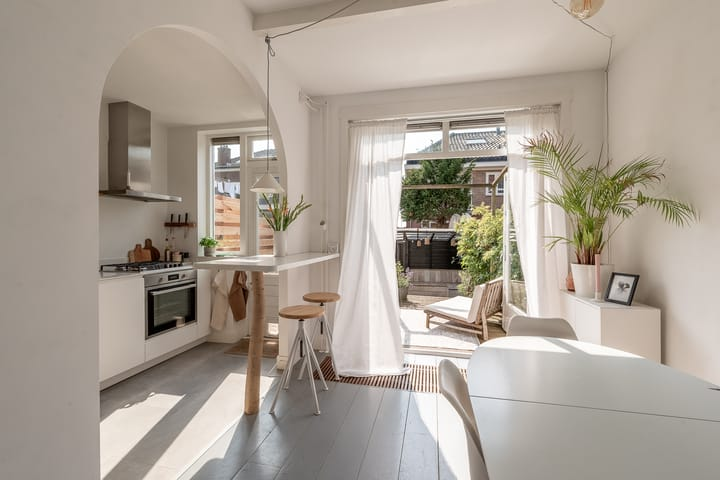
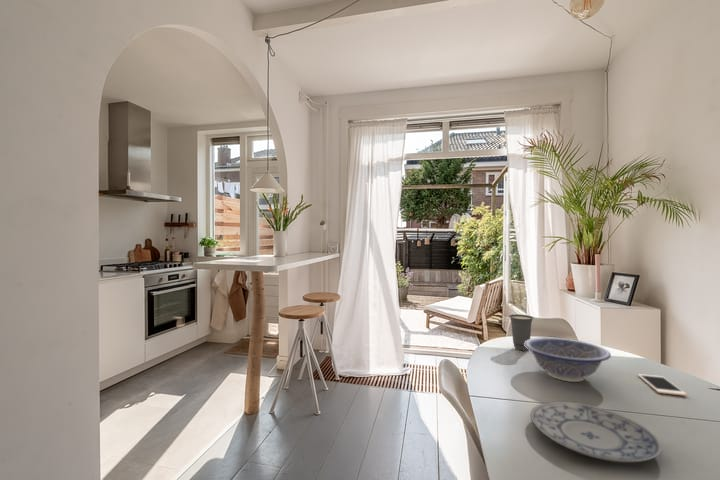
+ cup (521, 332)
+ plate (590, 432)
+ cell phone (660, 384)
+ decorative bowl (565, 361)
